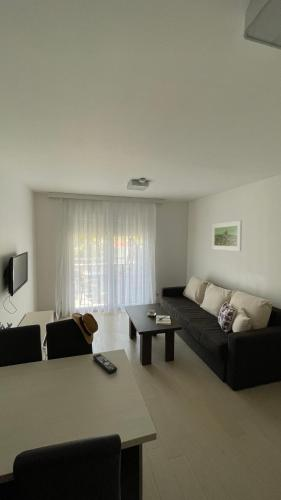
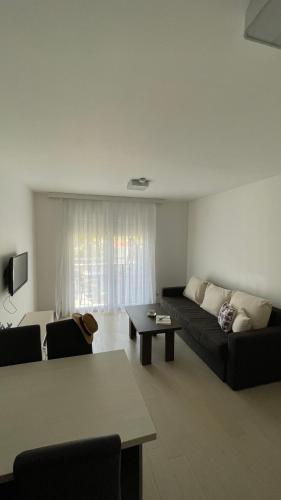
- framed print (225, 236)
- remote control (104, 363)
